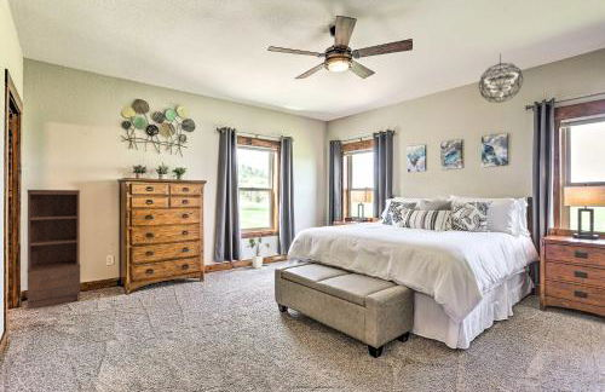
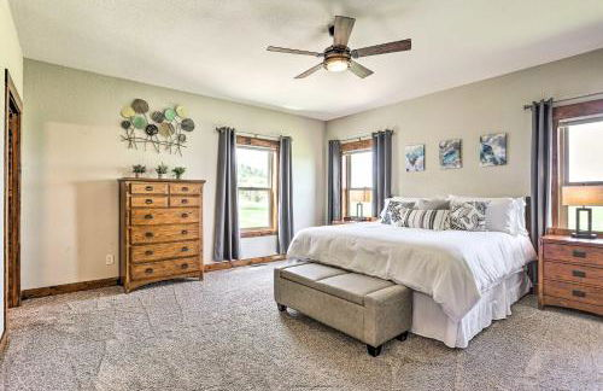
- house plant (259, 252)
- pendant light (500, 77)
- shelving unit (53, 244)
